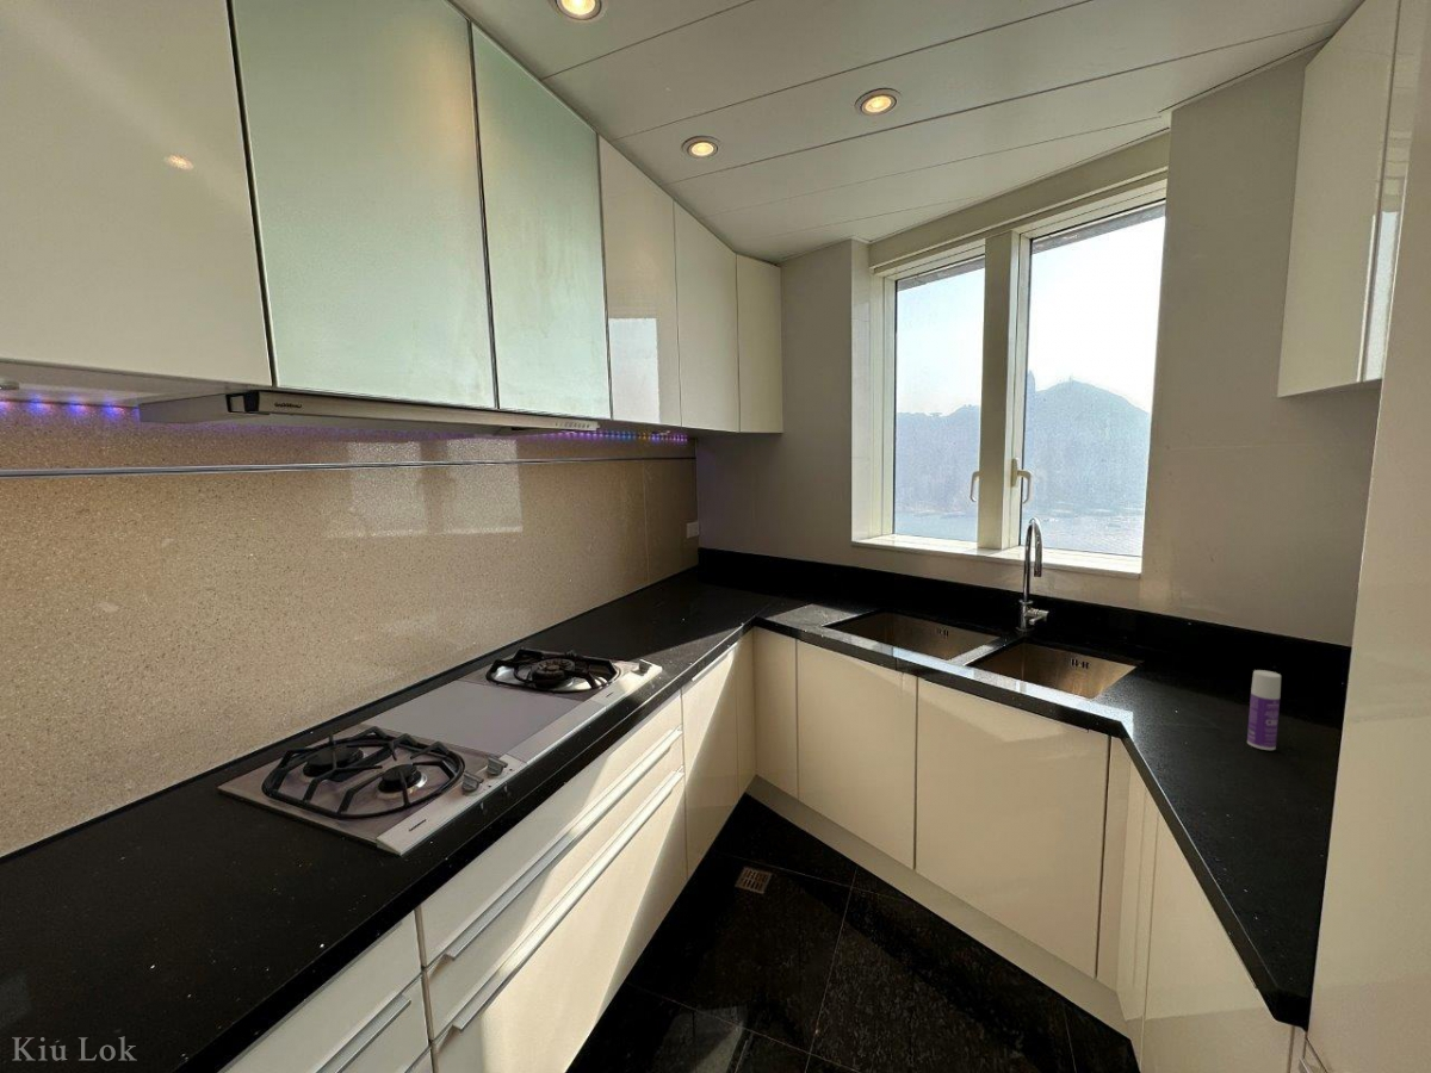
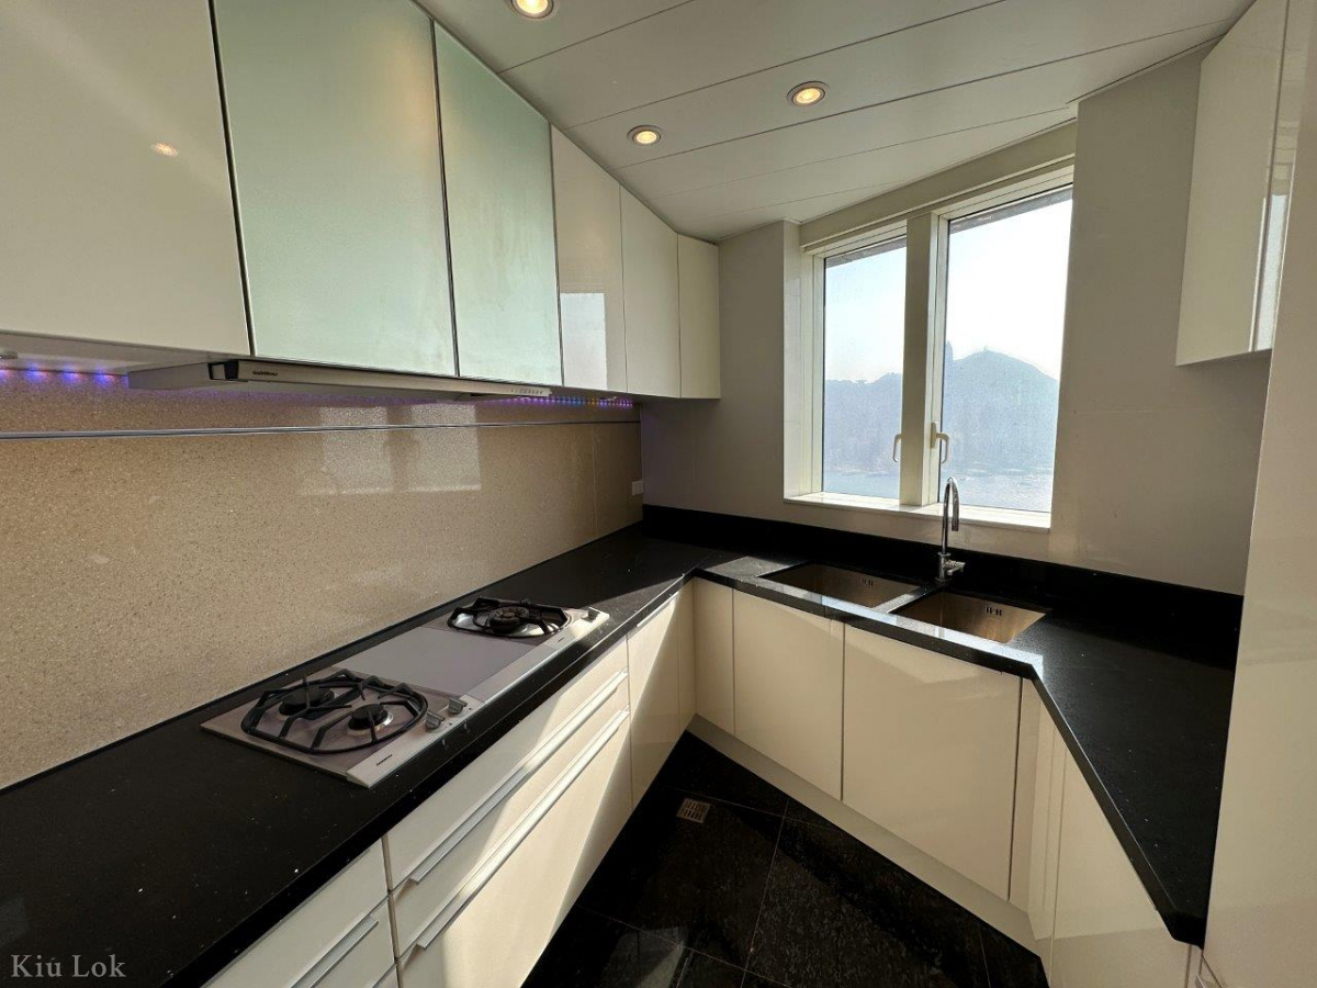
- bottle (1264, 709)
